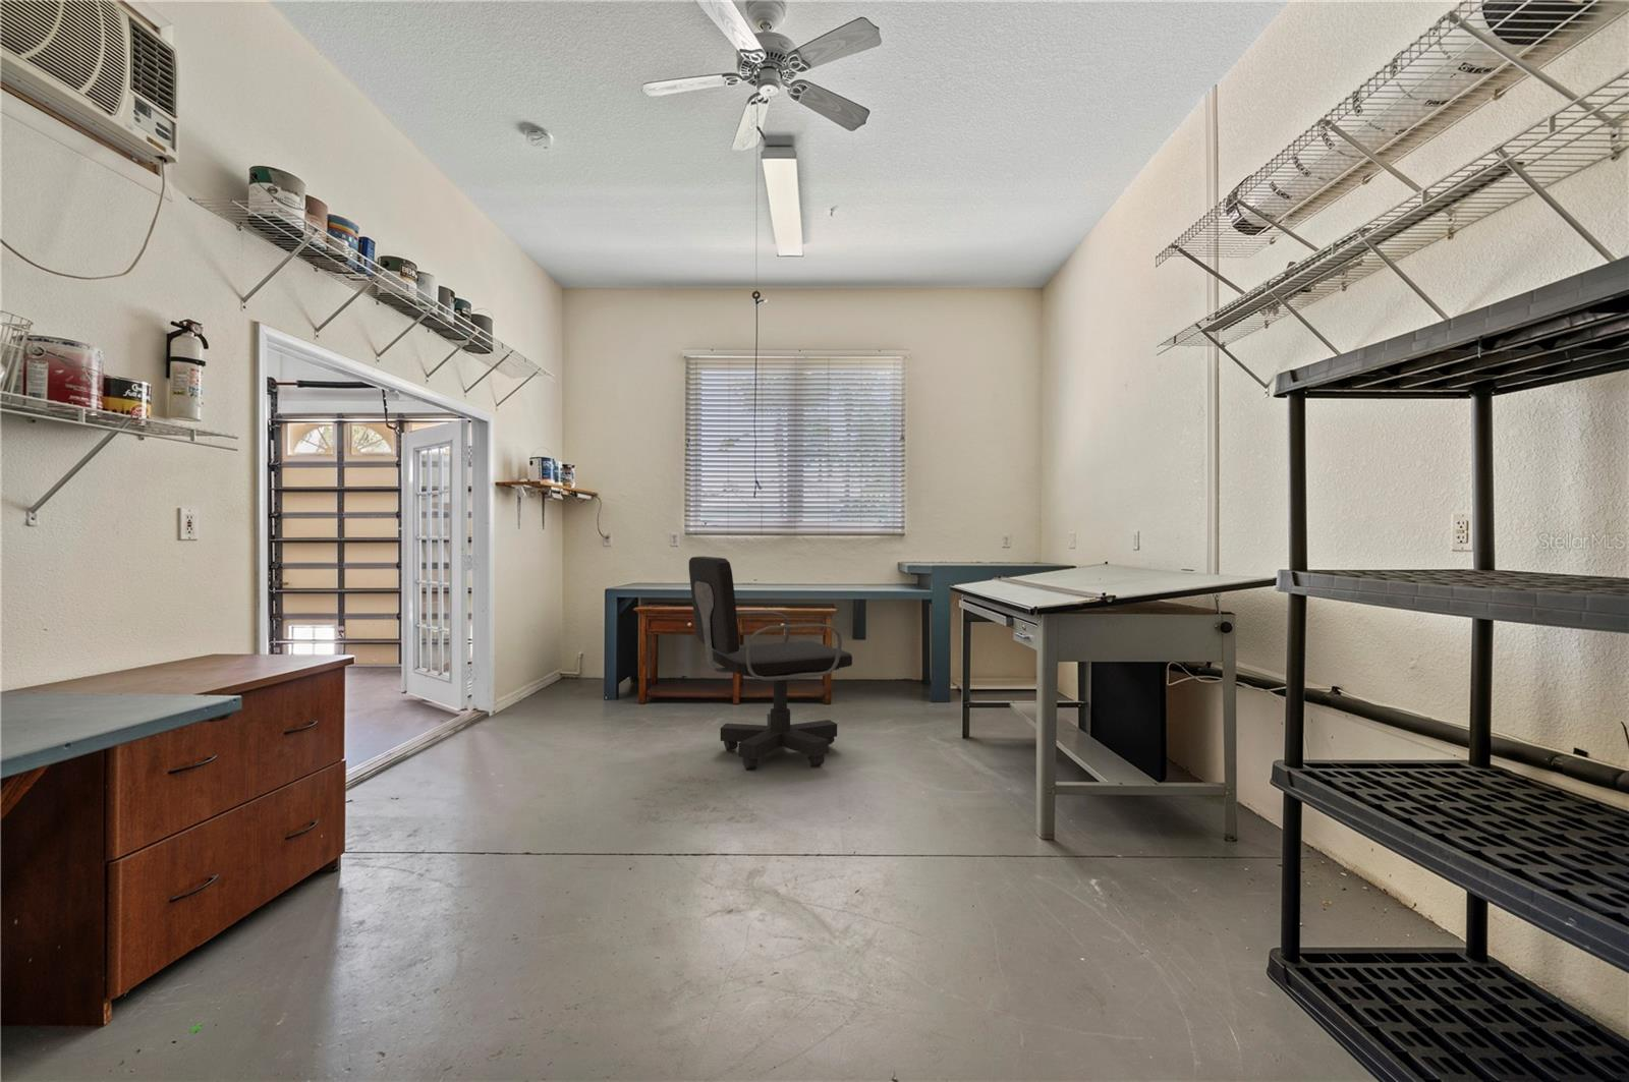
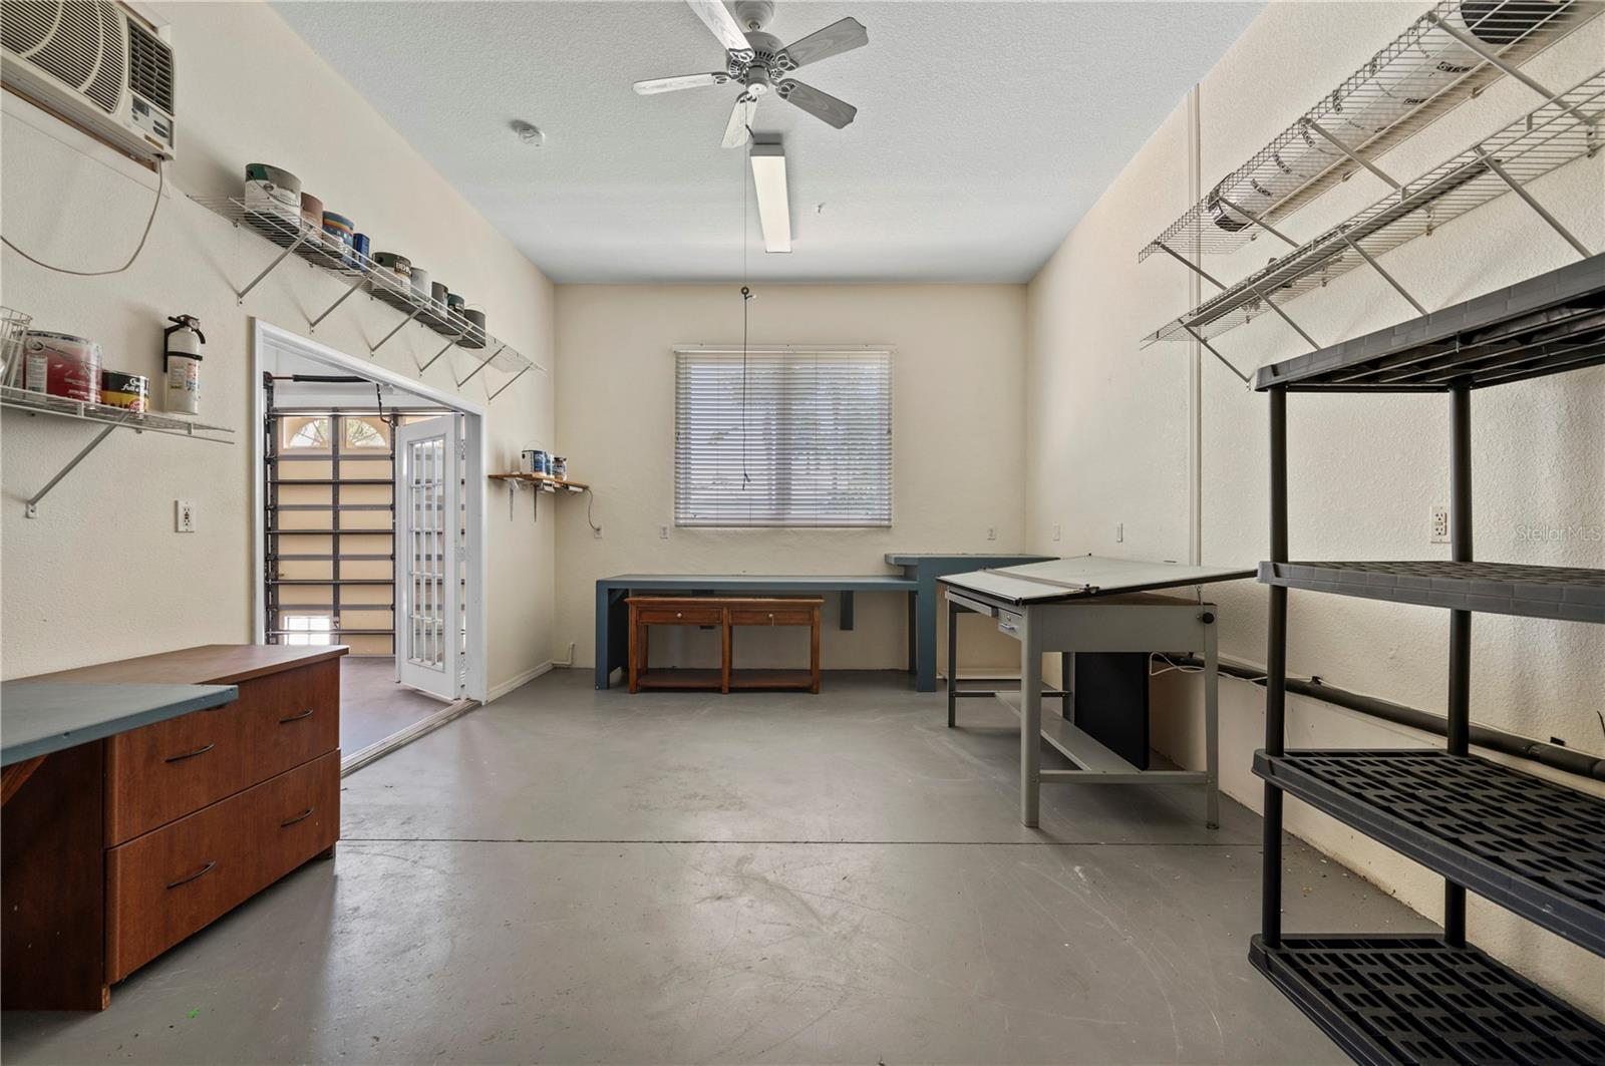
- office chair (769, 656)
